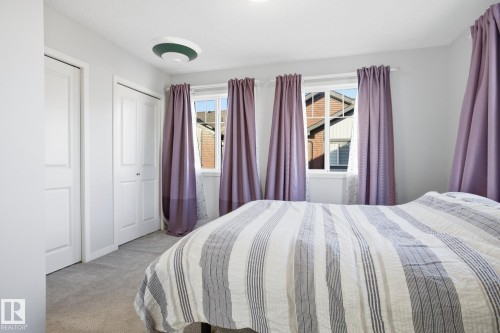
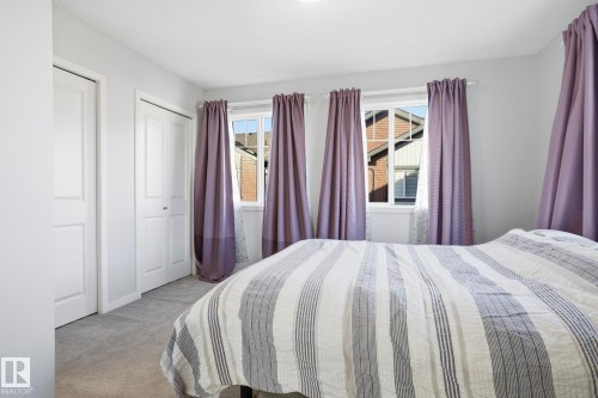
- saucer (175, 55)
